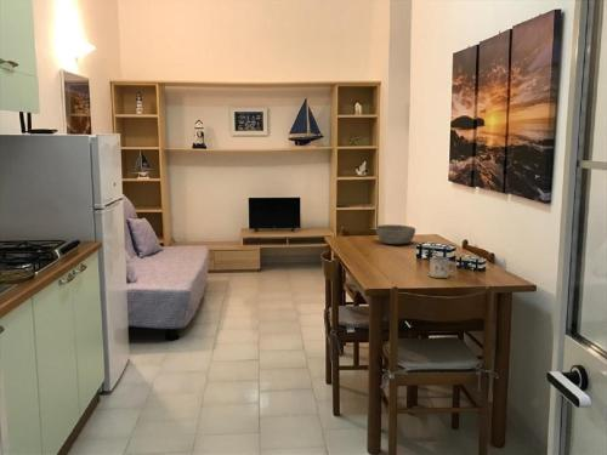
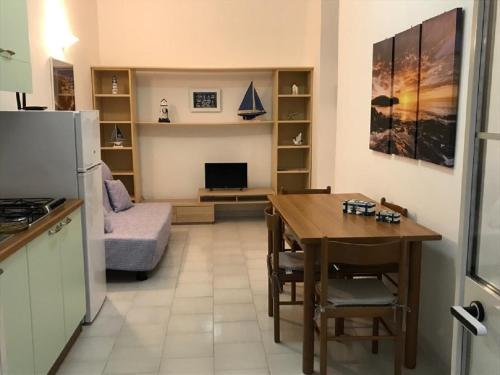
- mug (442, 267)
- bowl (395, 234)
